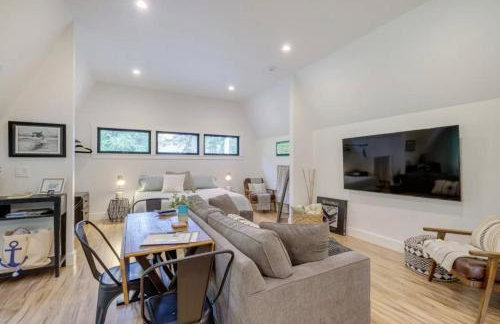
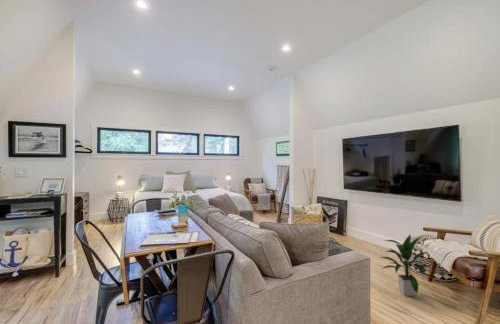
+ indoor plant (406, 264)
